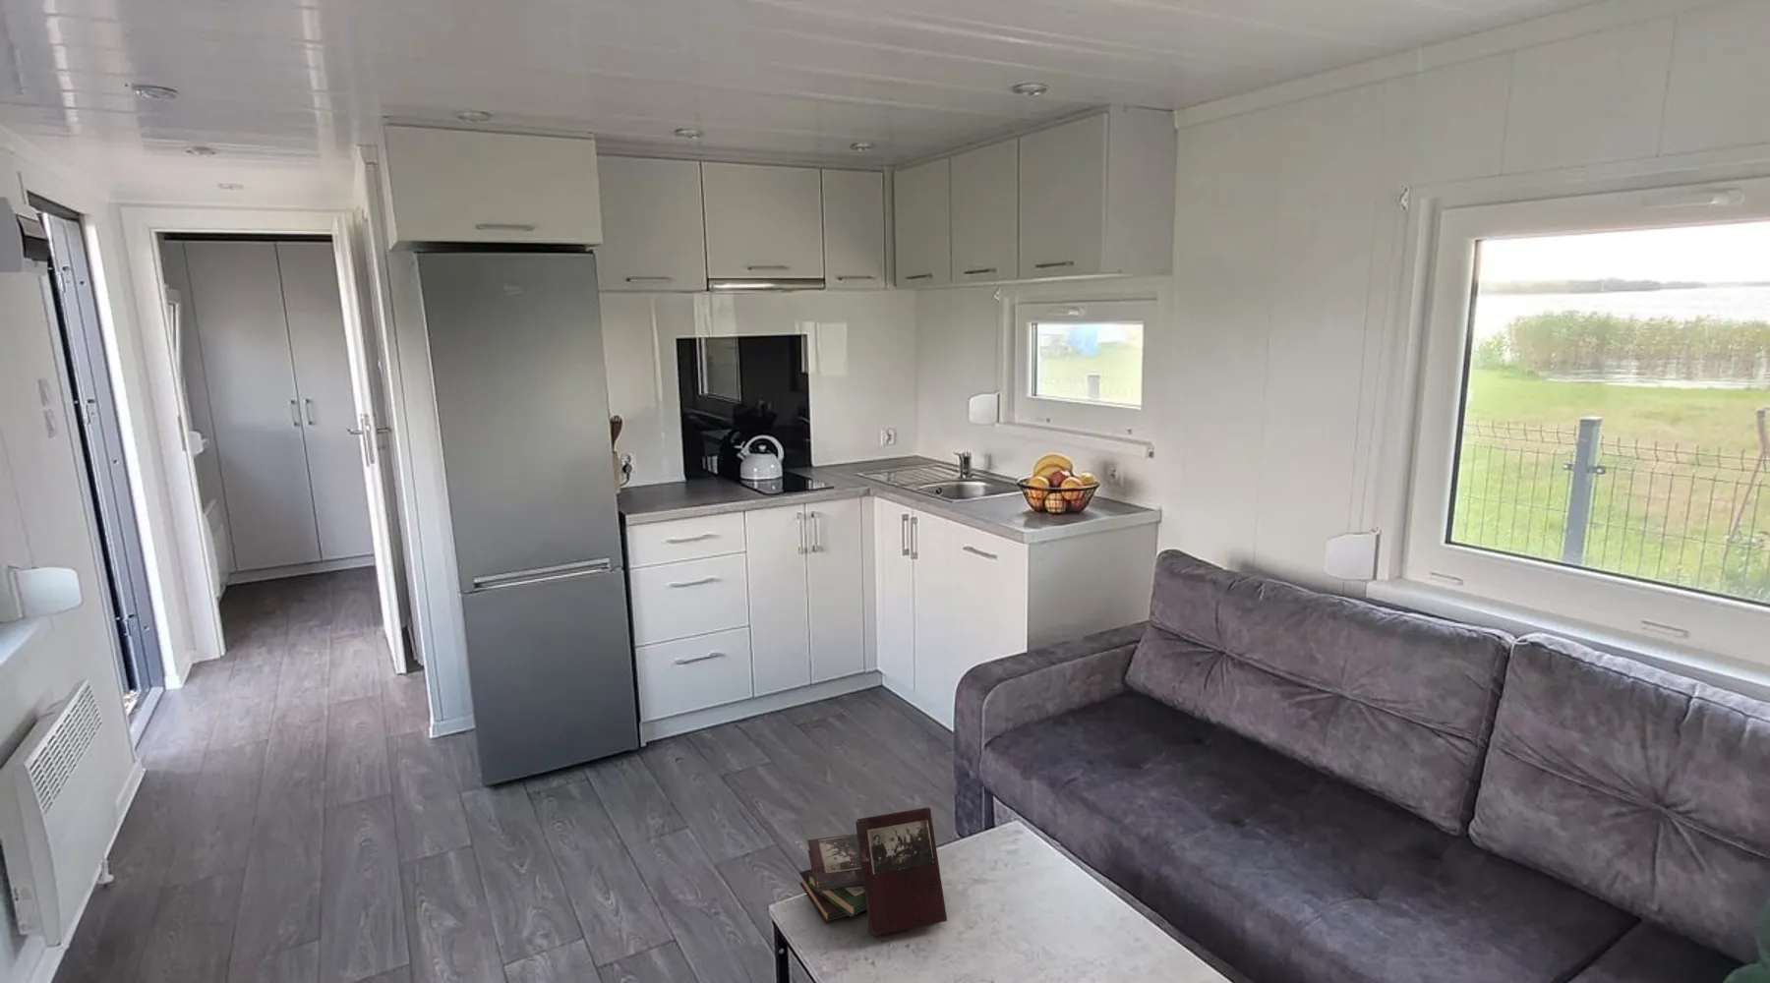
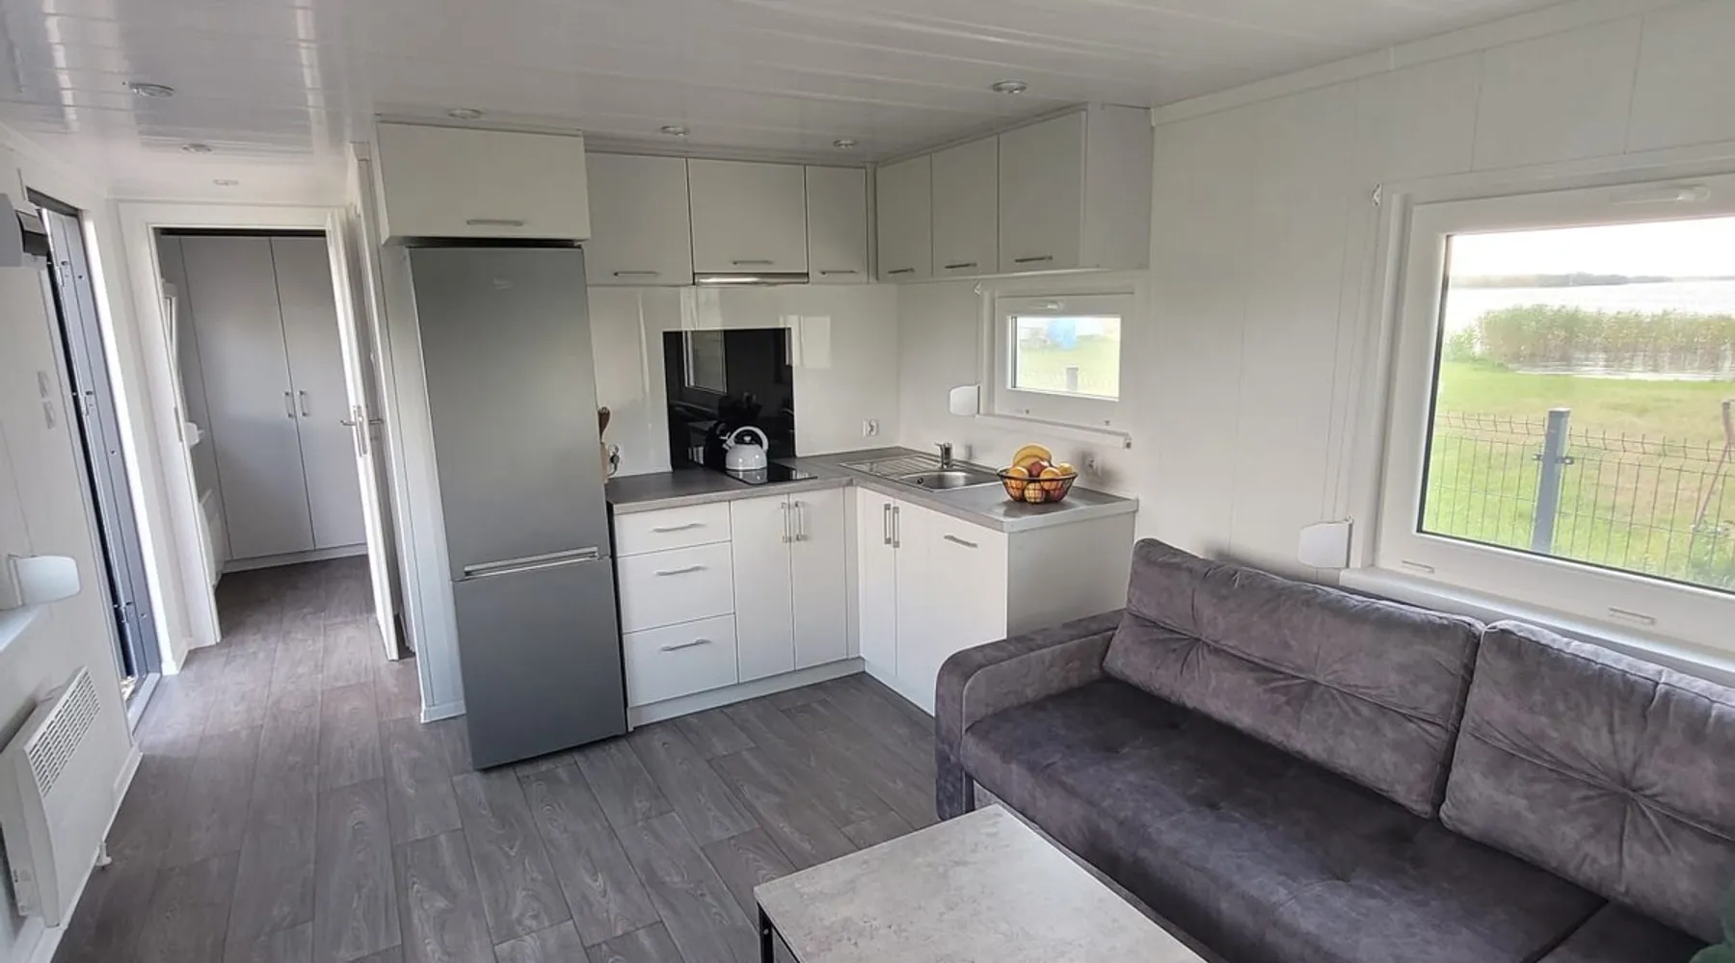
- book (872, 857)
